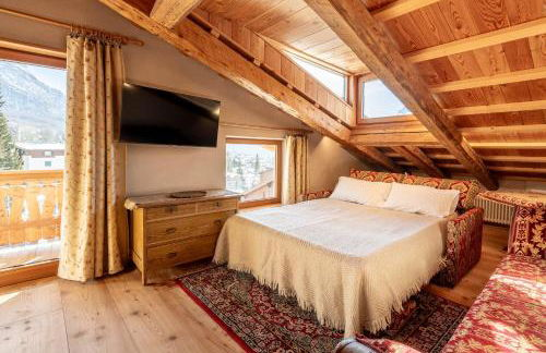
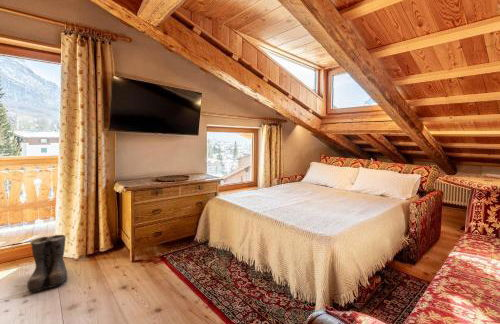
+ boots (48, 260)
